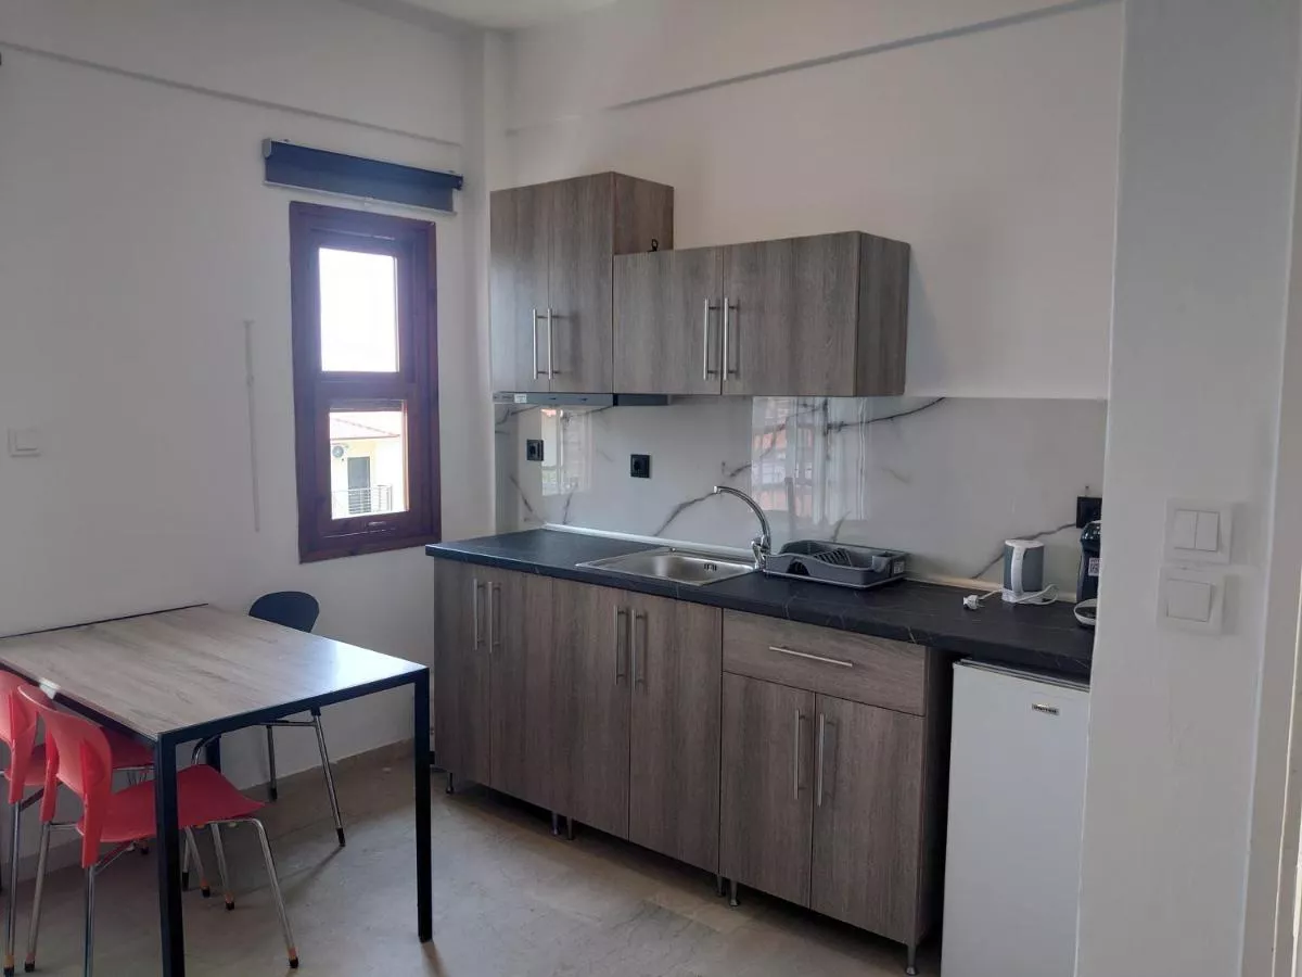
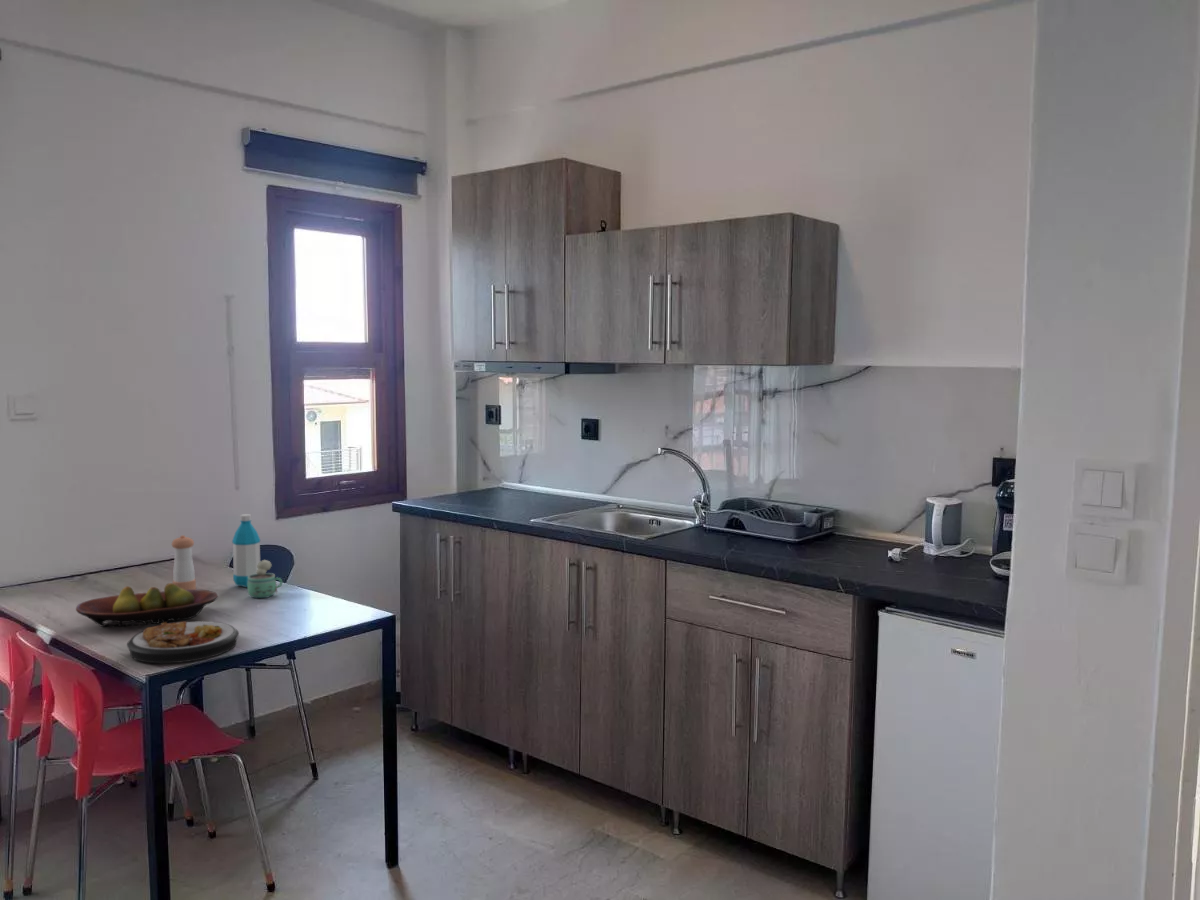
+ pepper shaker (183, 562)
+ water bottle (246, 550)
+ plate (184, 637)
+ chocolate milk (265, 577)
+ fruit bowl (148, 602)
